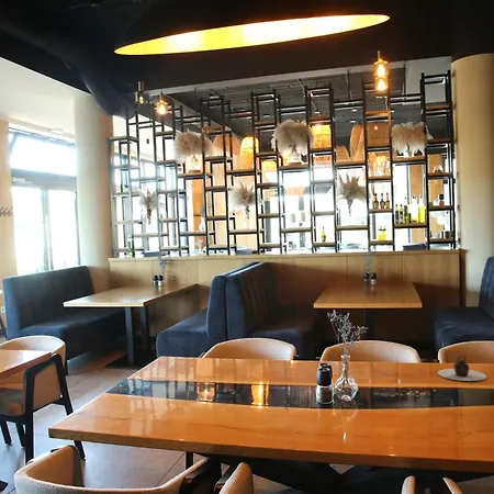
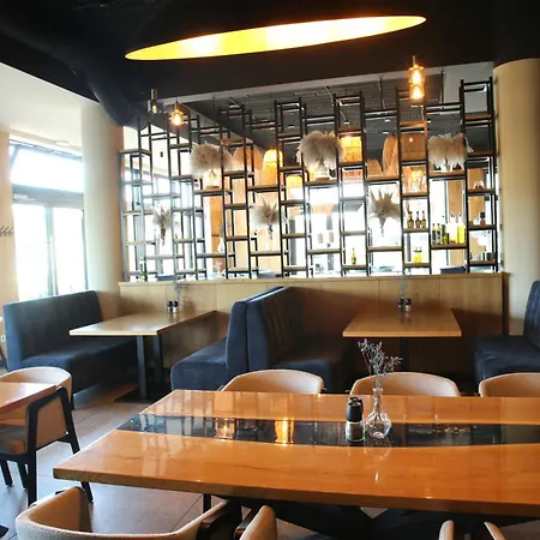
- teapot (461, 364)
